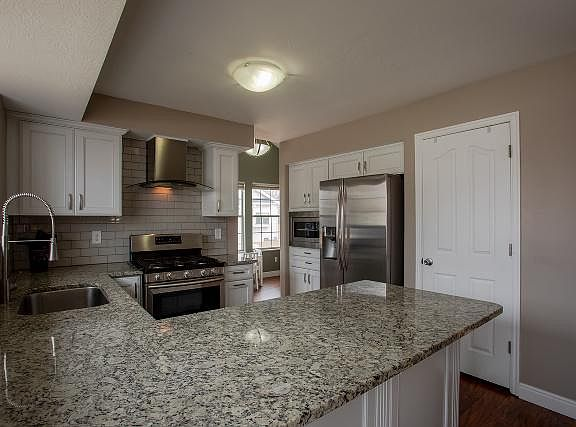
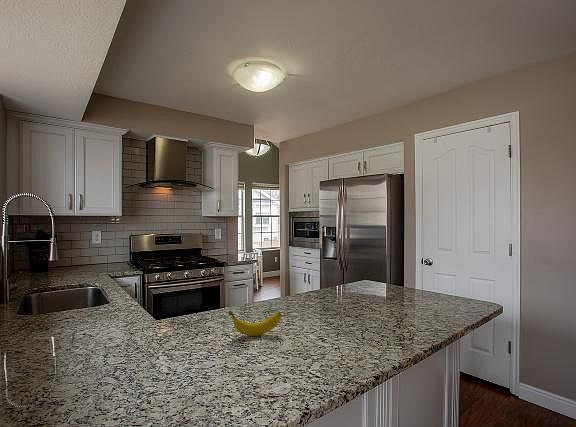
+ banana (255, 323)
